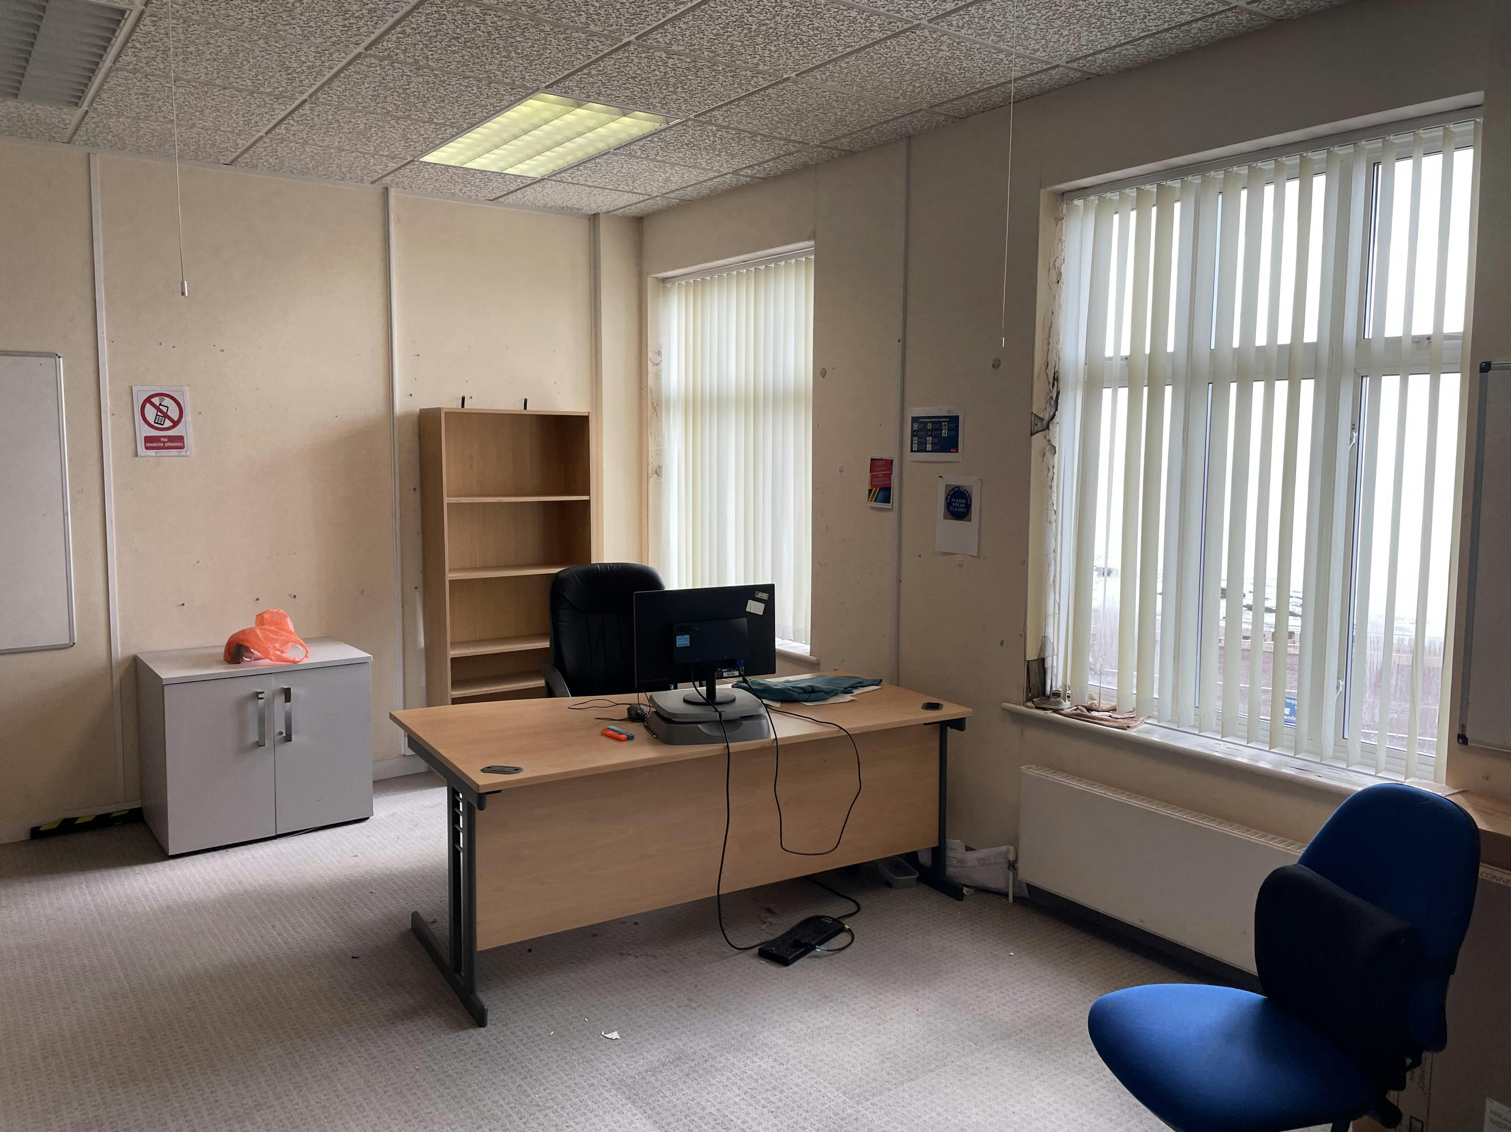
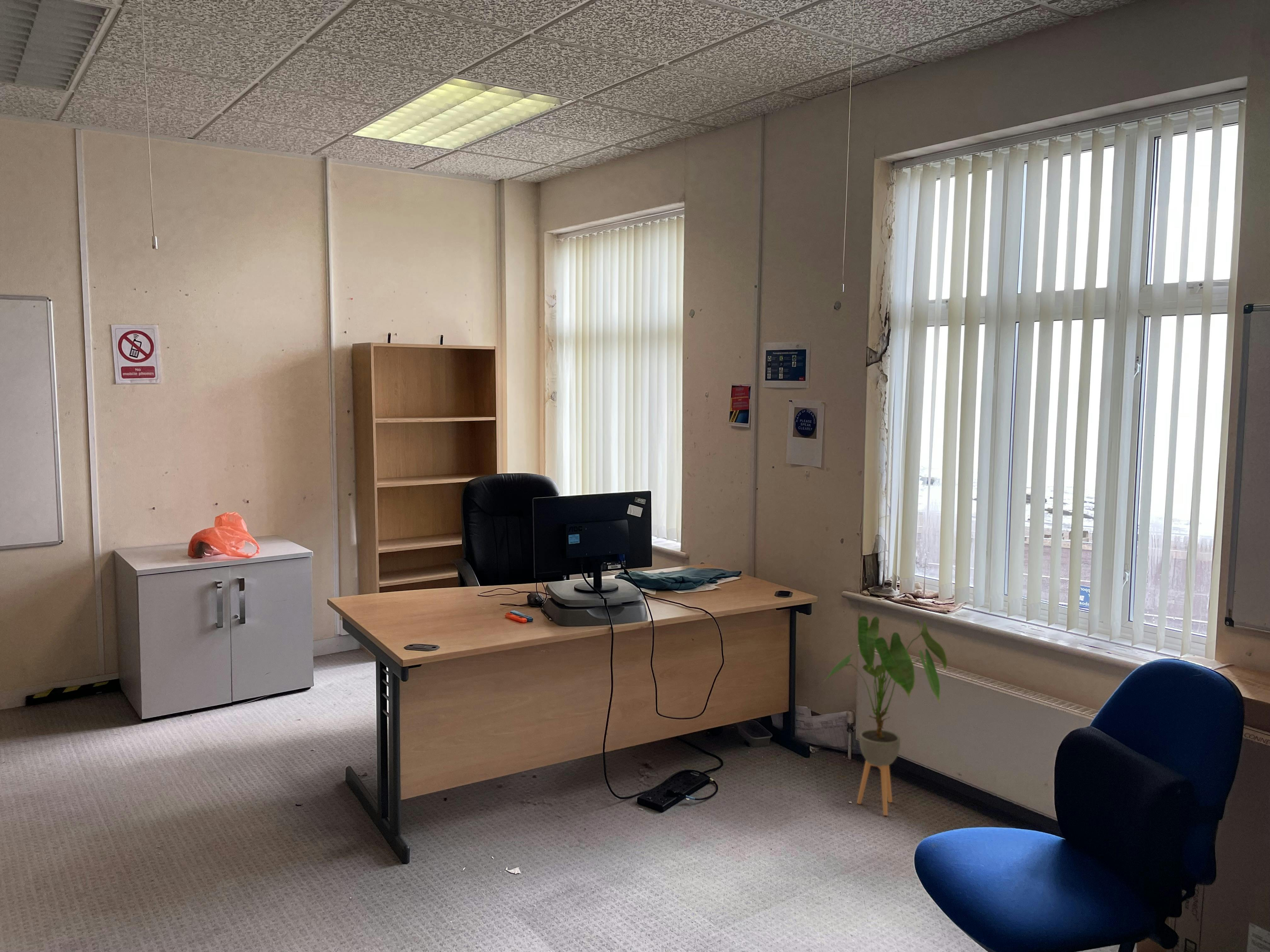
+ house plant (890, 717)
